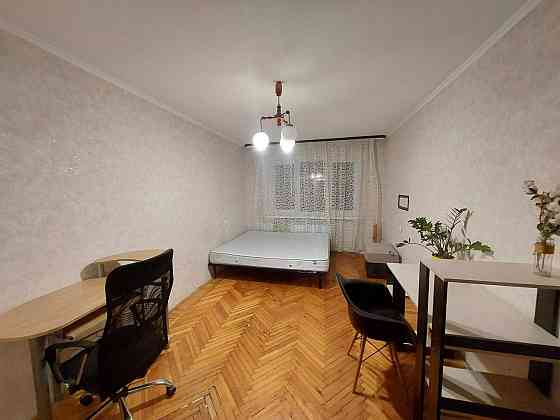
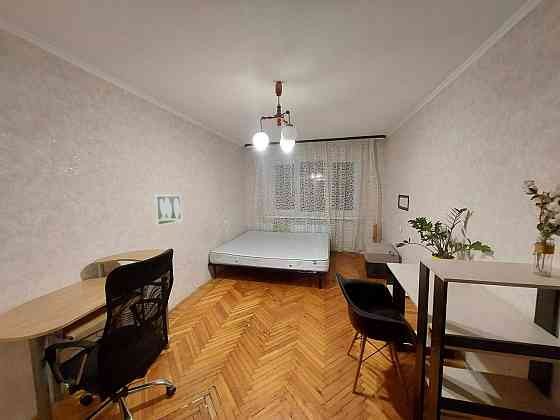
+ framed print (168, 209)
